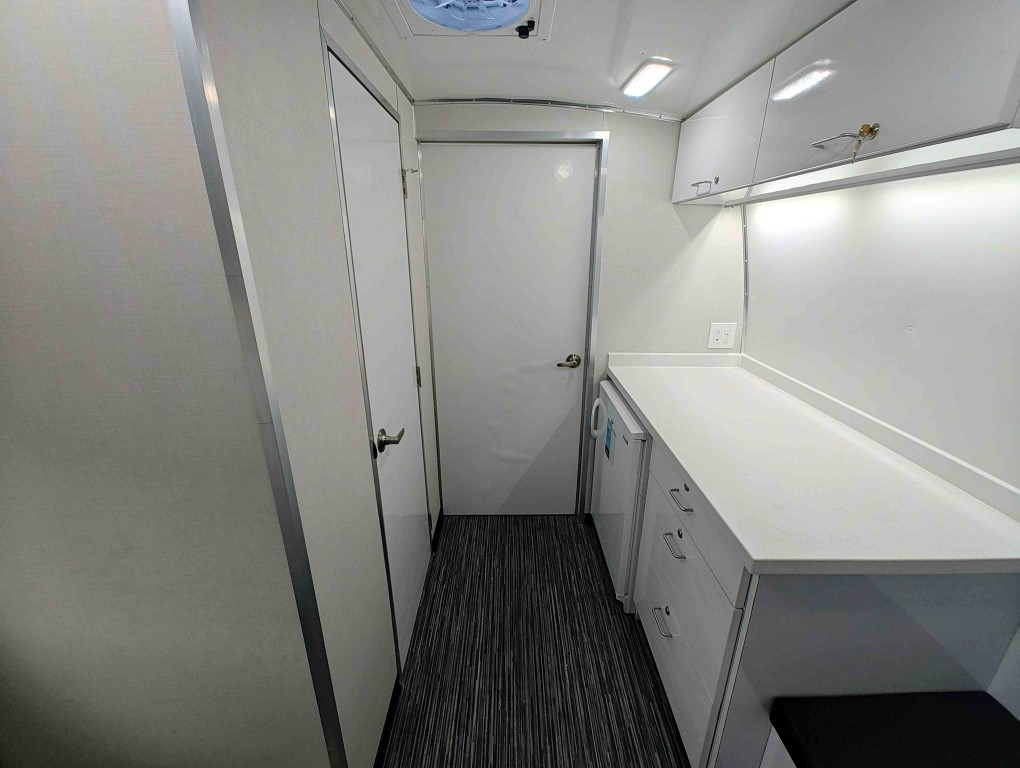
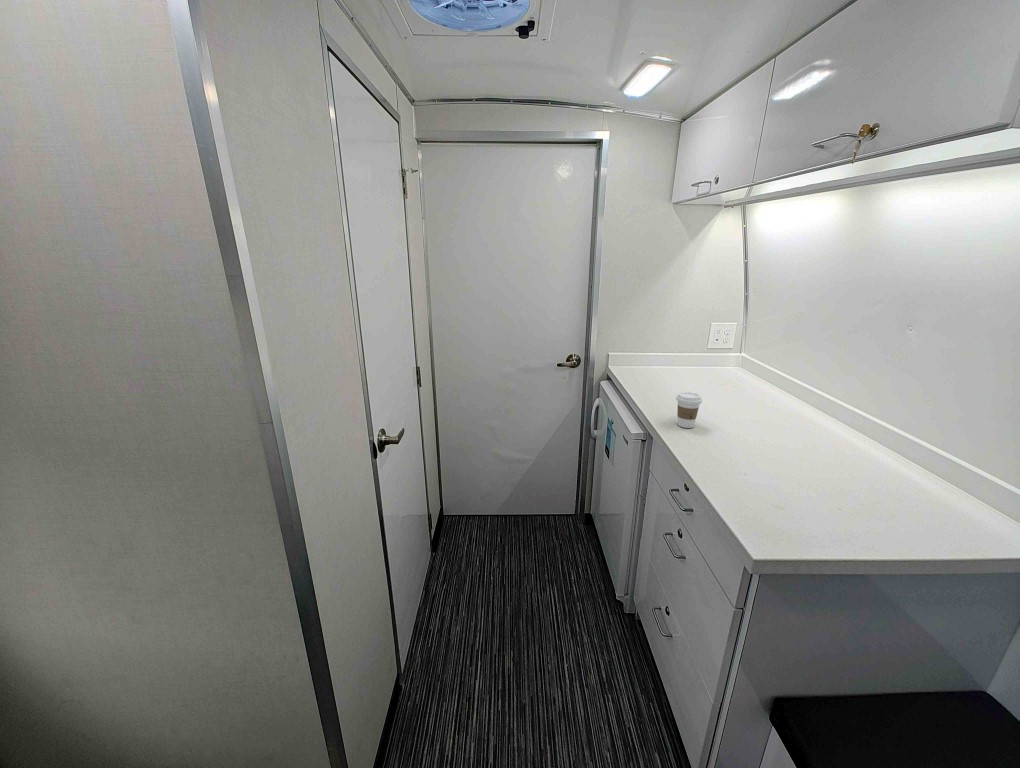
+ coffee cup (687, 409)
